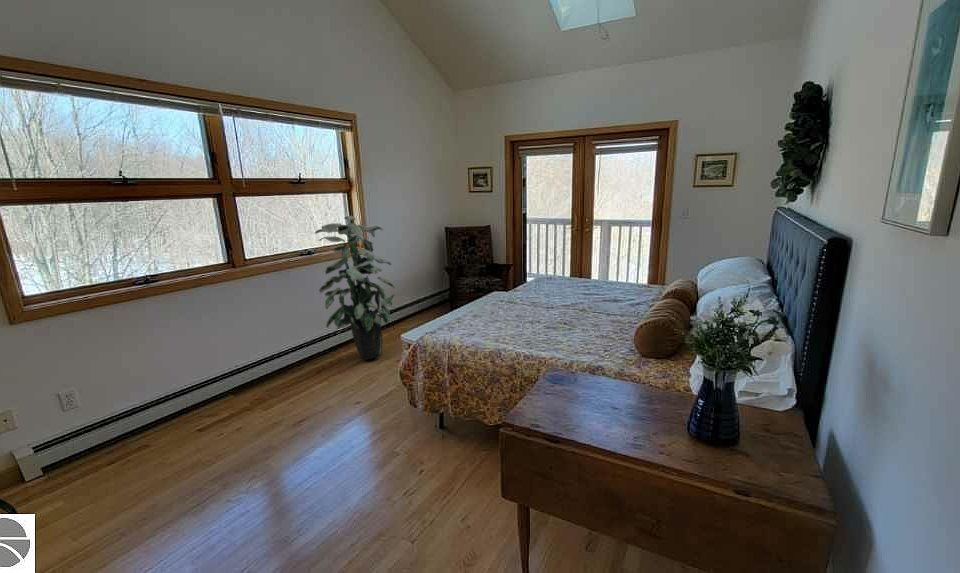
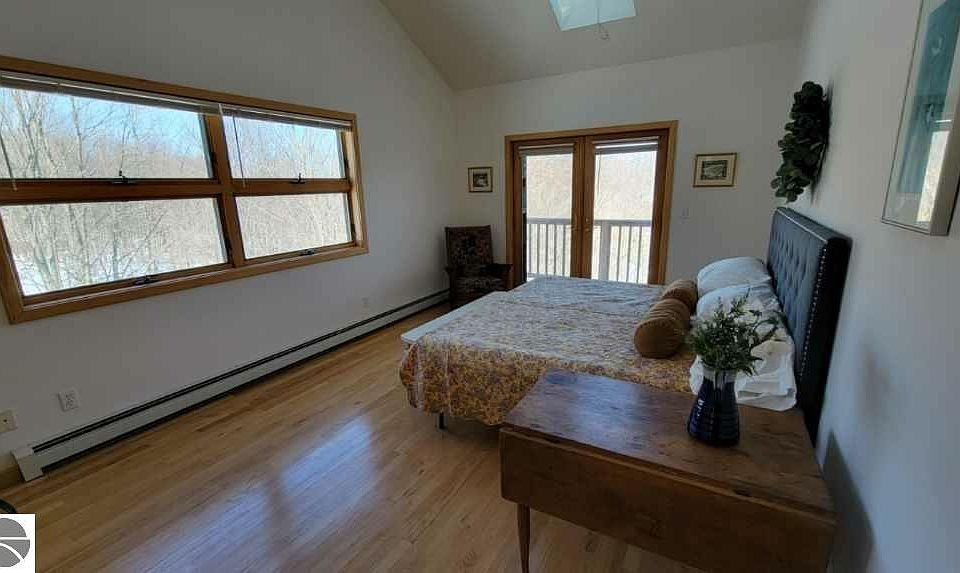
- indoor plant (357, 288)
